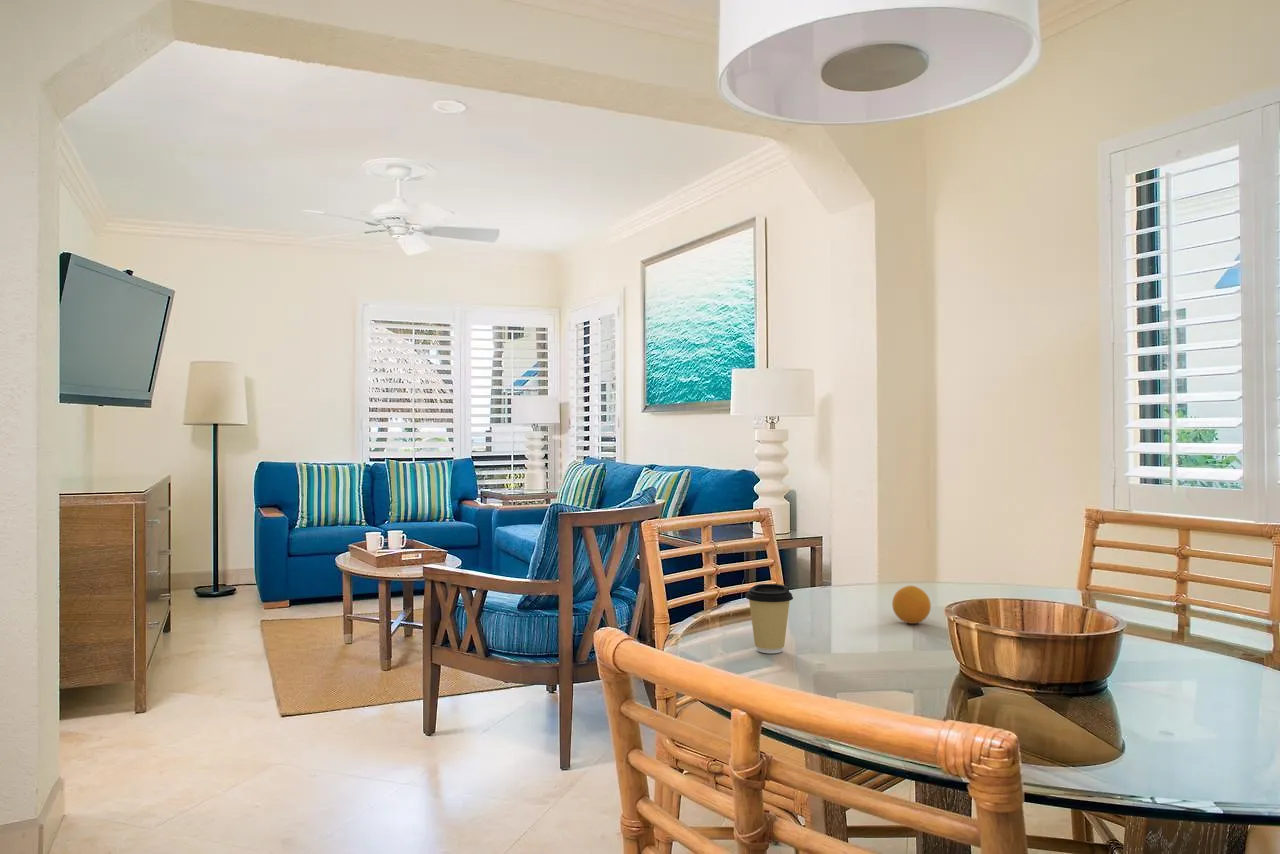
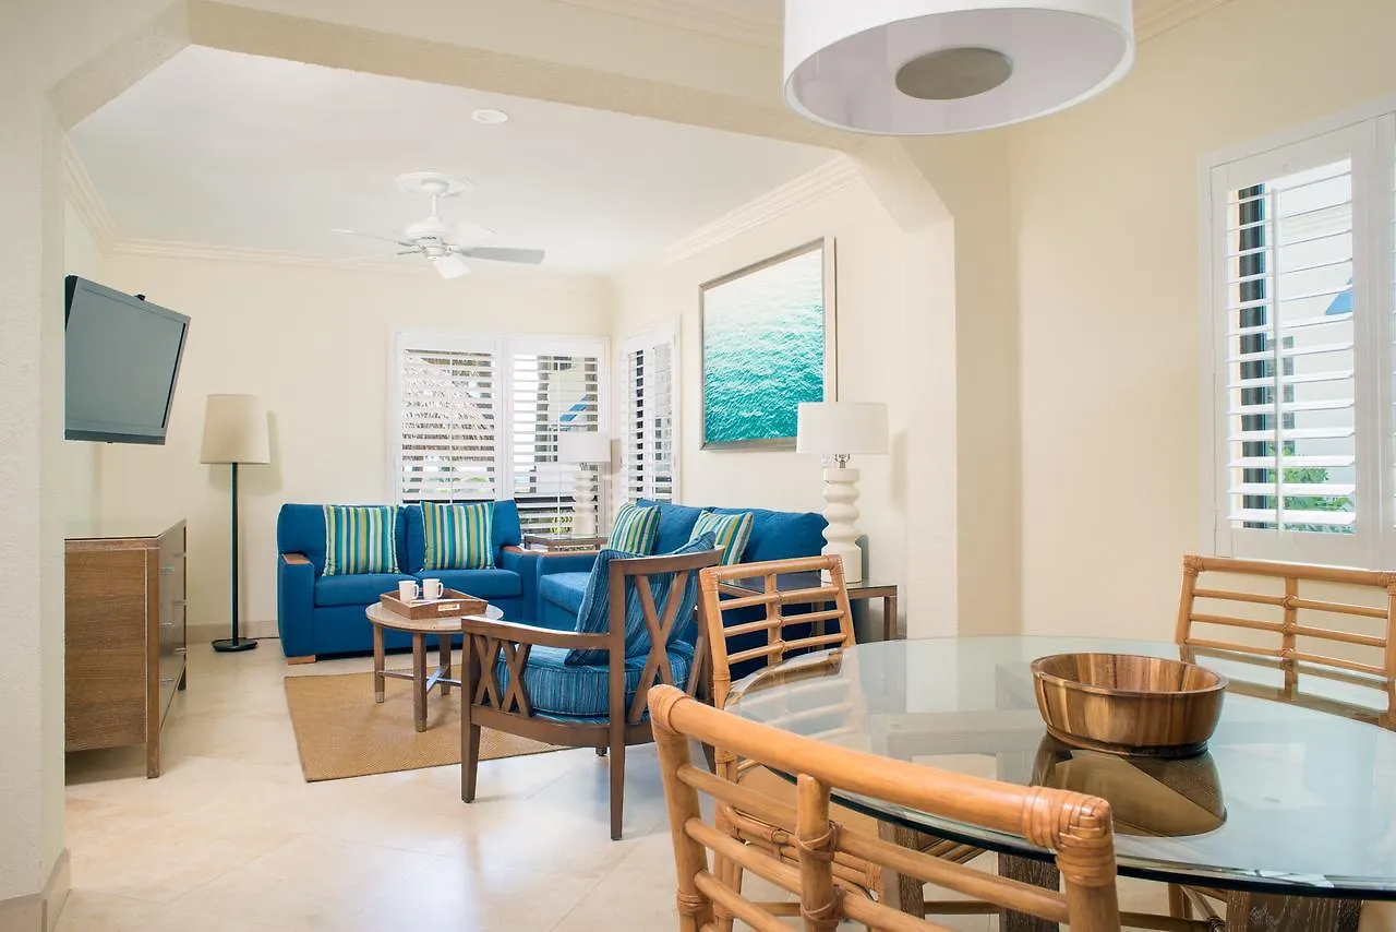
- coffee cup (769, 618)
- fruit (911, 604)
